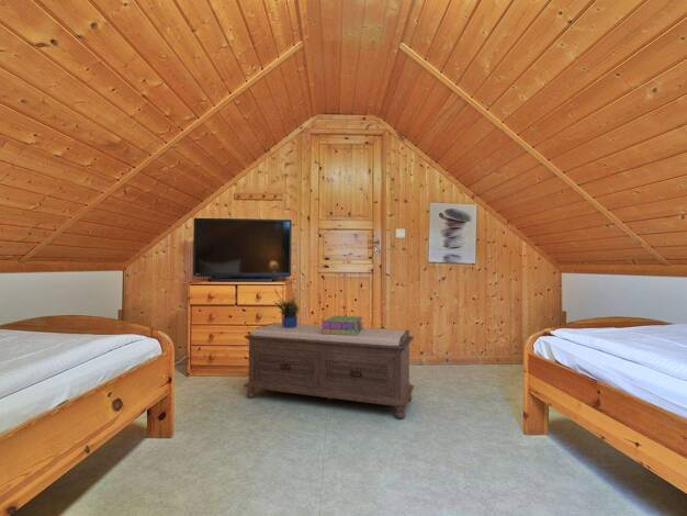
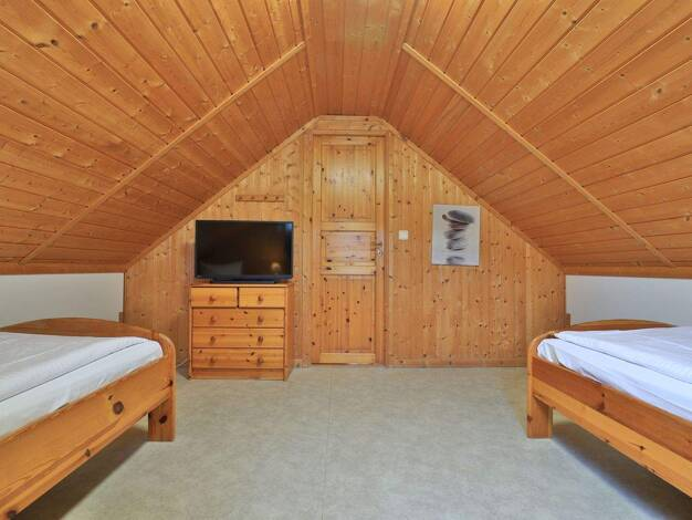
- bench (328, 363)
- stack of books (342, 324)
- potted plant (284, 307)
